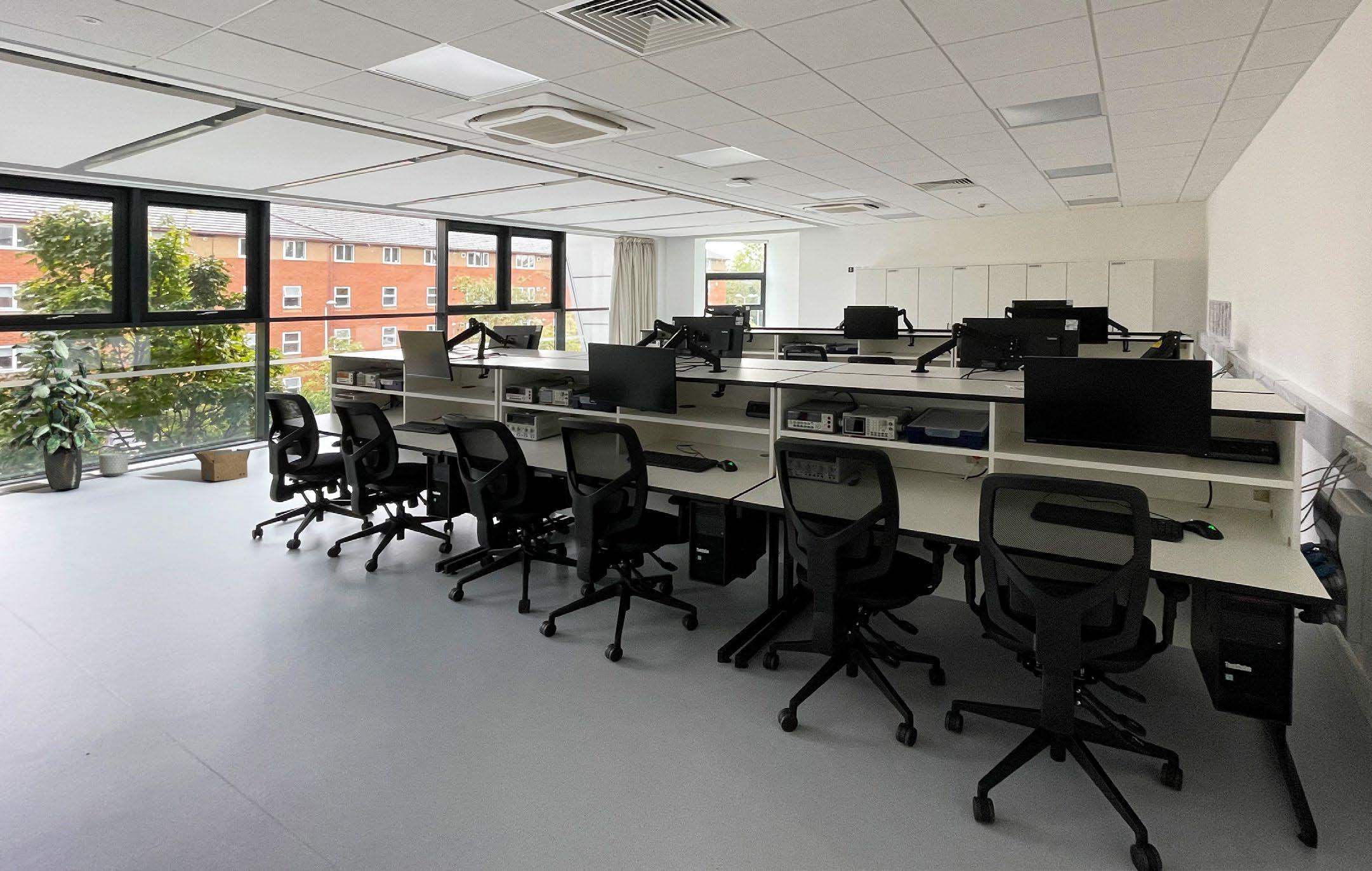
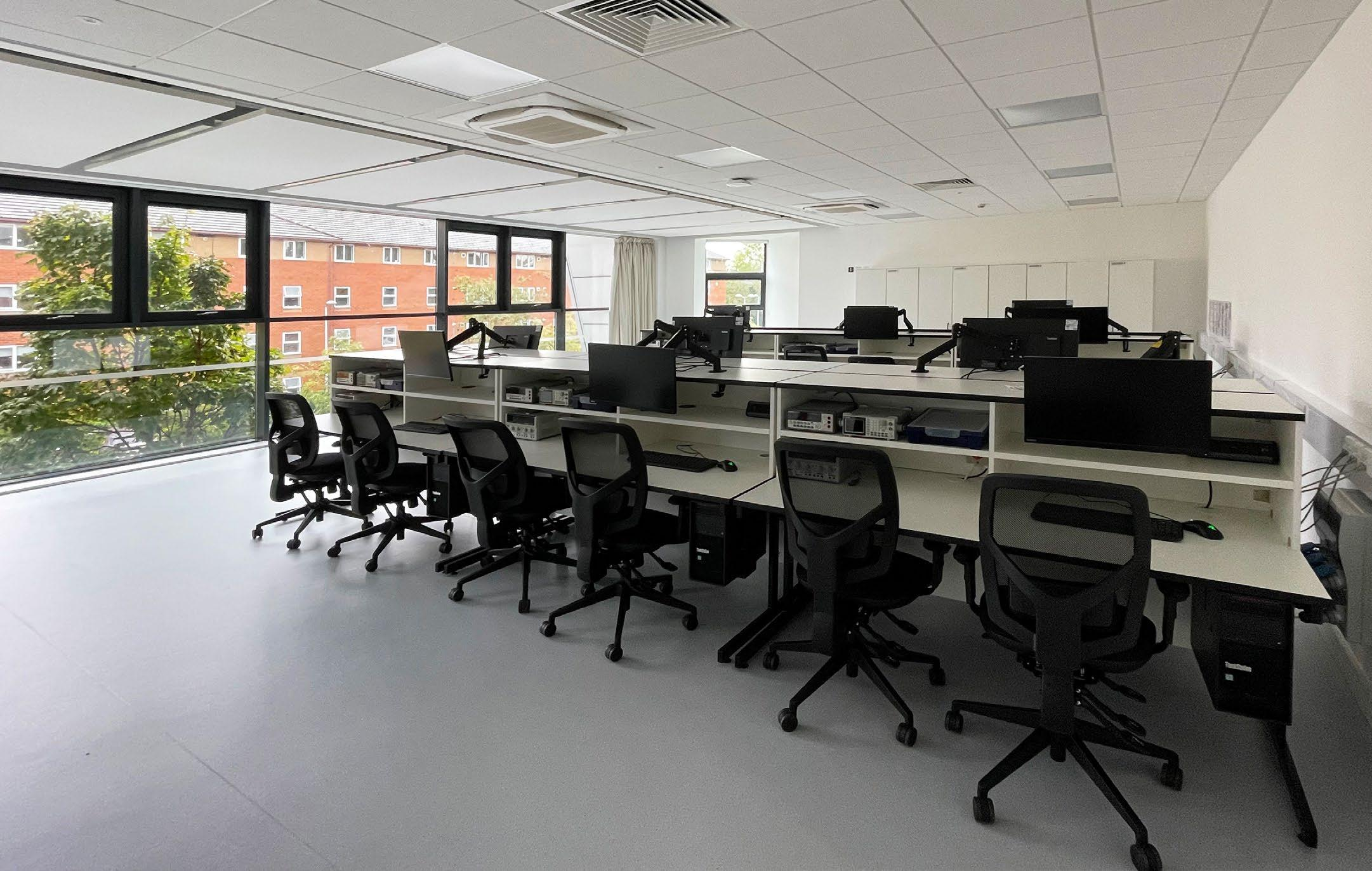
- planter (114, 465)
- cardboard box (221, 464)
- indoor plant (56, 411)
